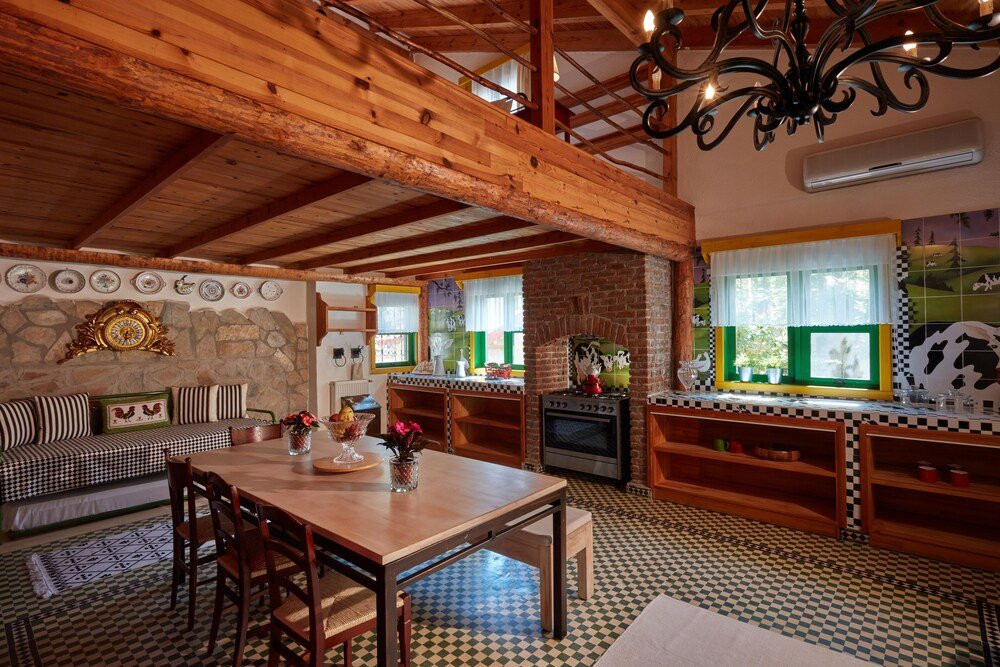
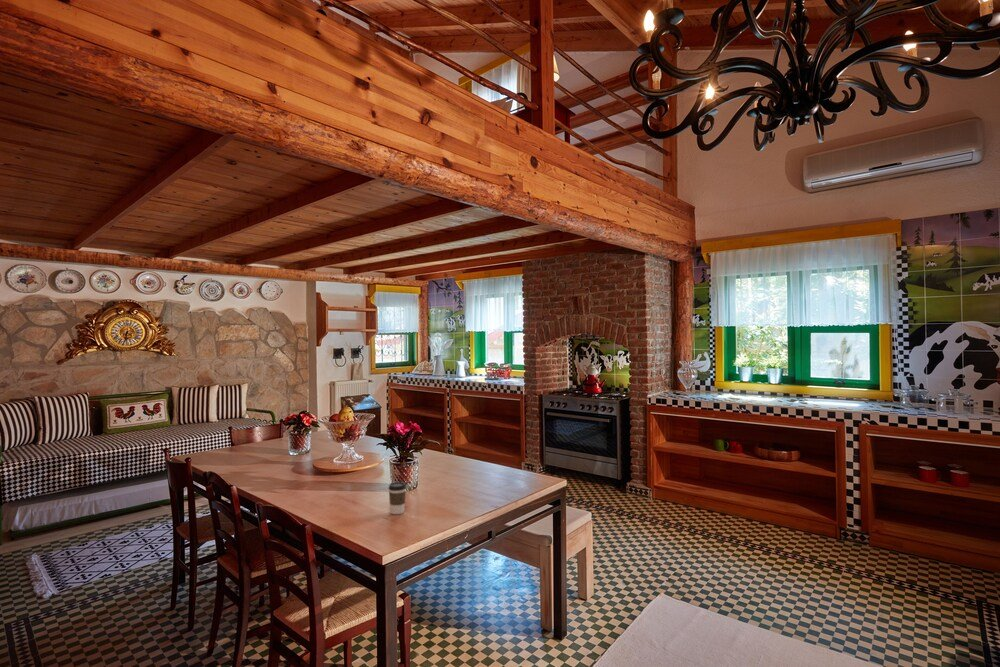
+ coffee cup (397, 498)
